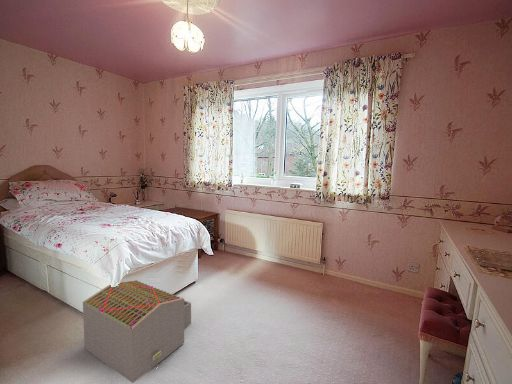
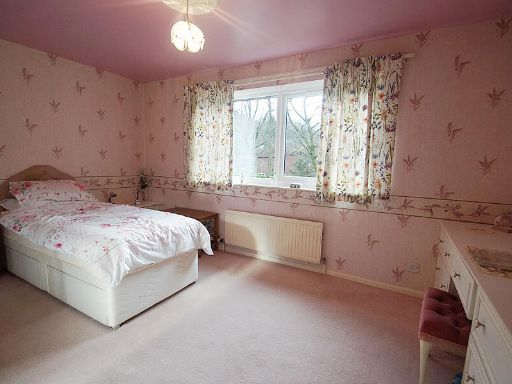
- architectural model (147, 313)
